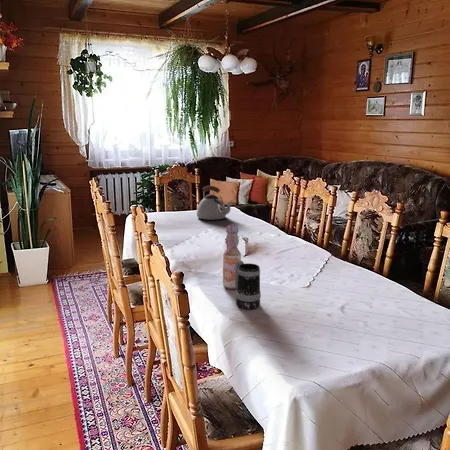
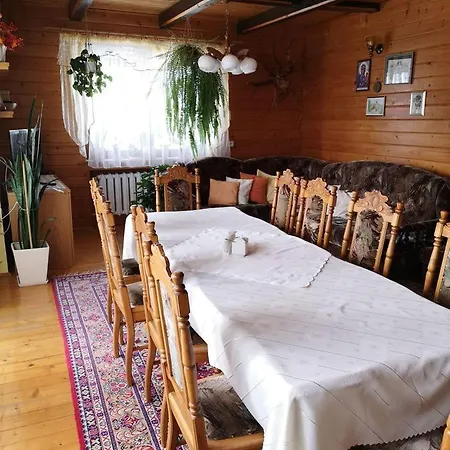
- bottle (231, 256)
- mug (245, 283)
- kettle (215, 202)
